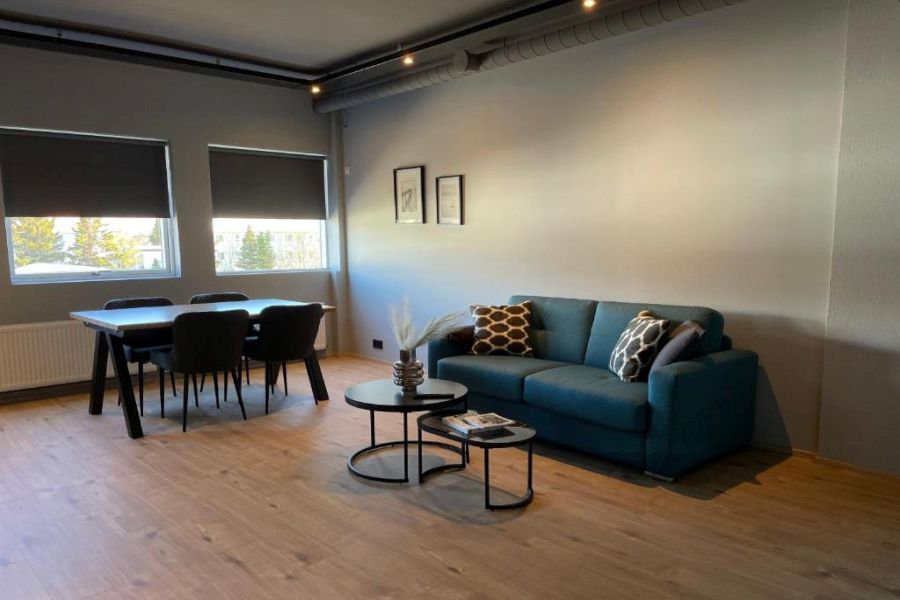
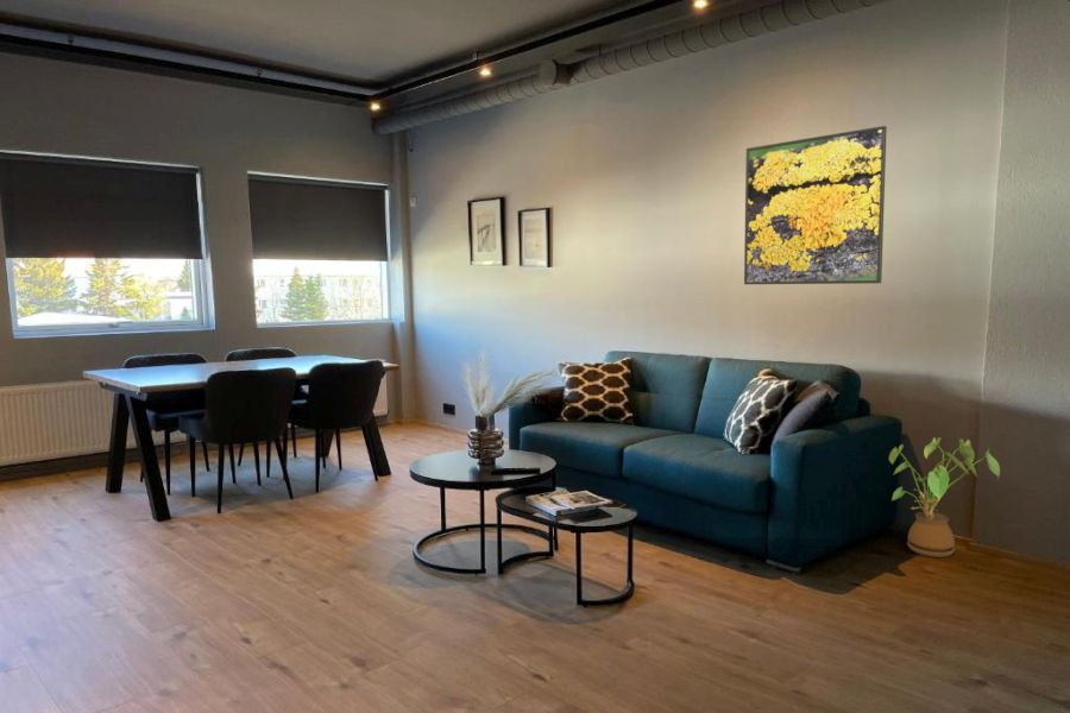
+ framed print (810, 212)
+ house plant (937, 498)
